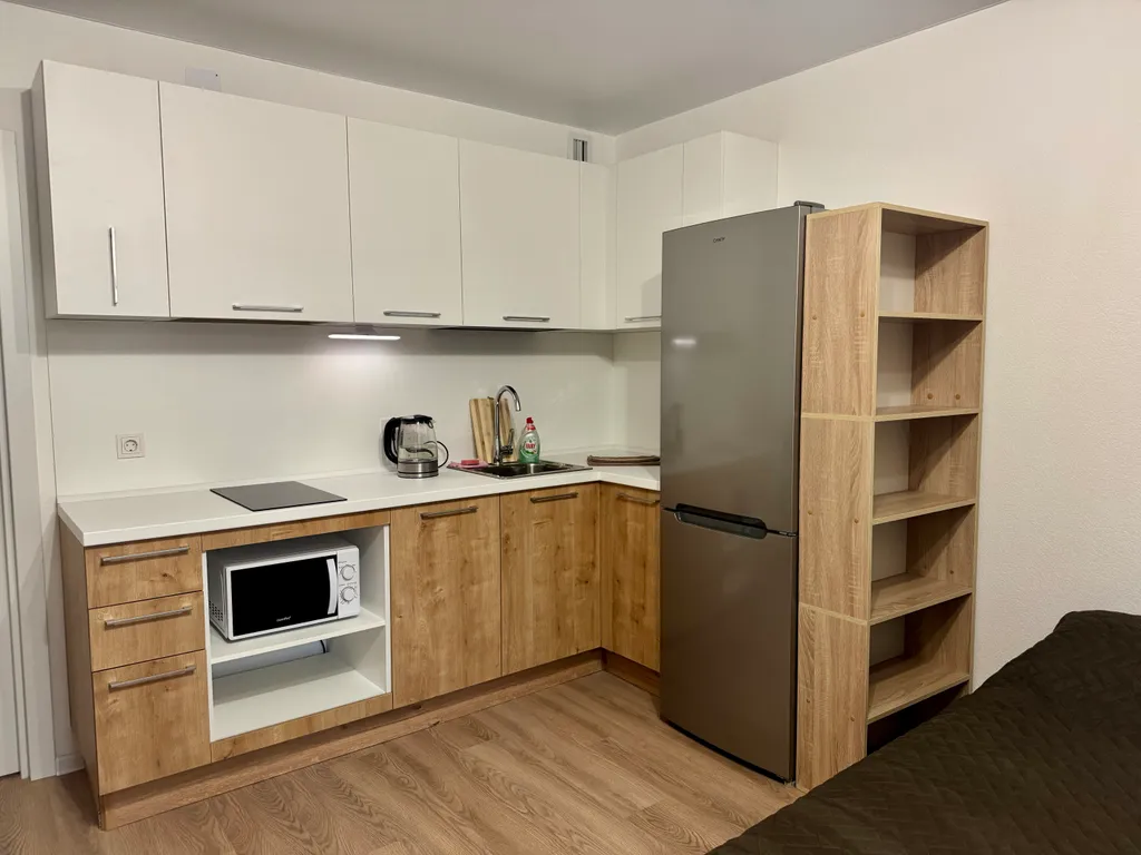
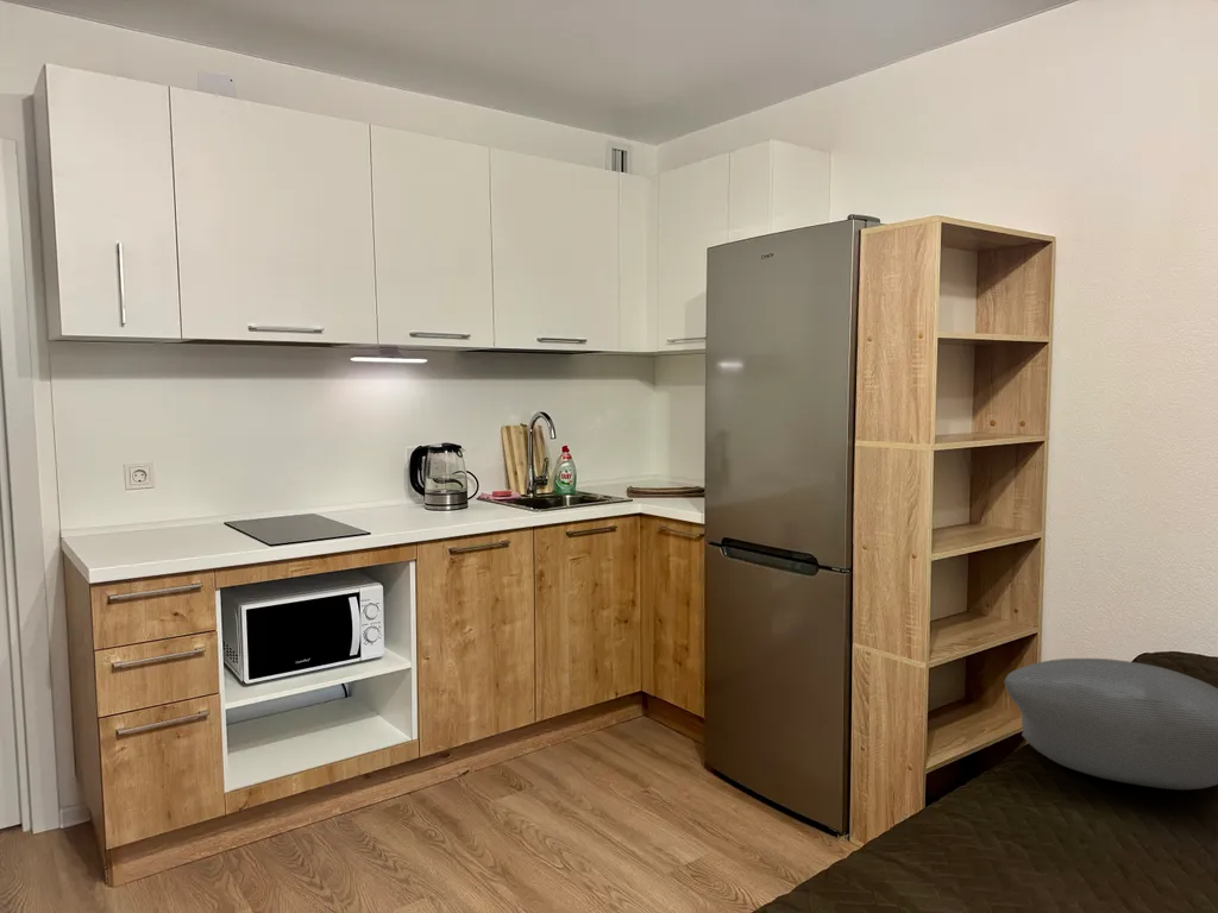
+ pillow (1122, 720)
